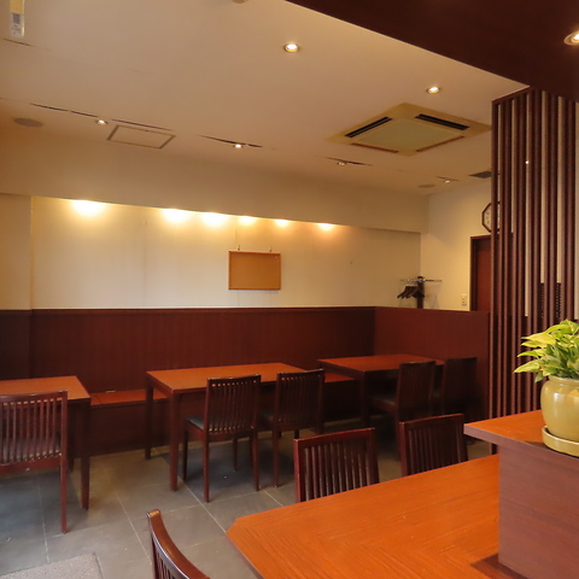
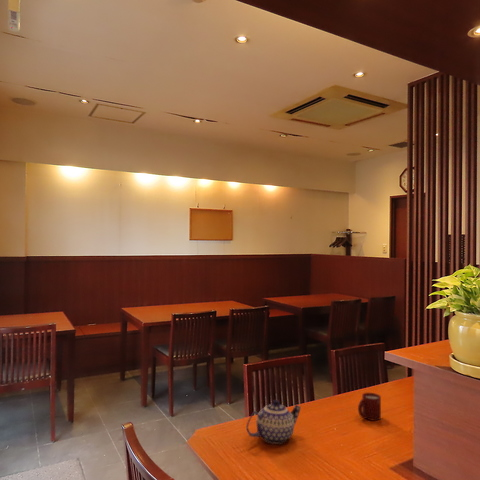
+ cup (368, 407)
+ teapot (274, 419)
